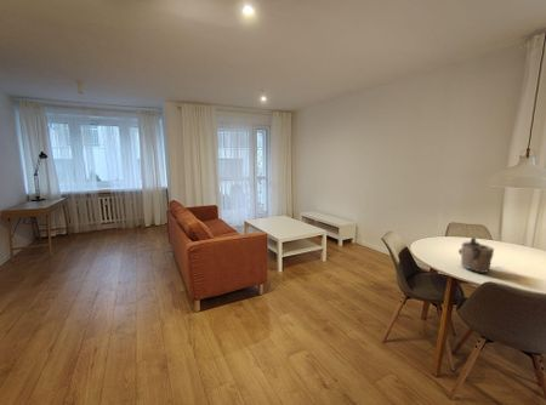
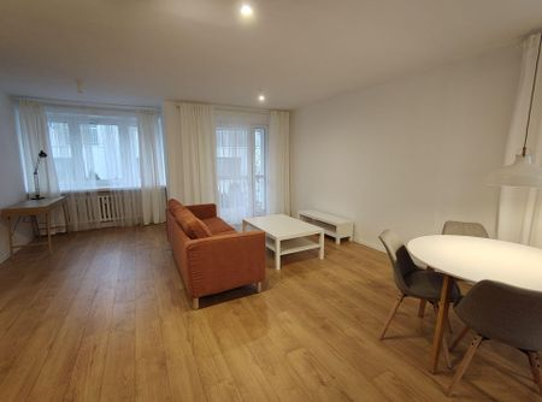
- teapot (474, 253)
